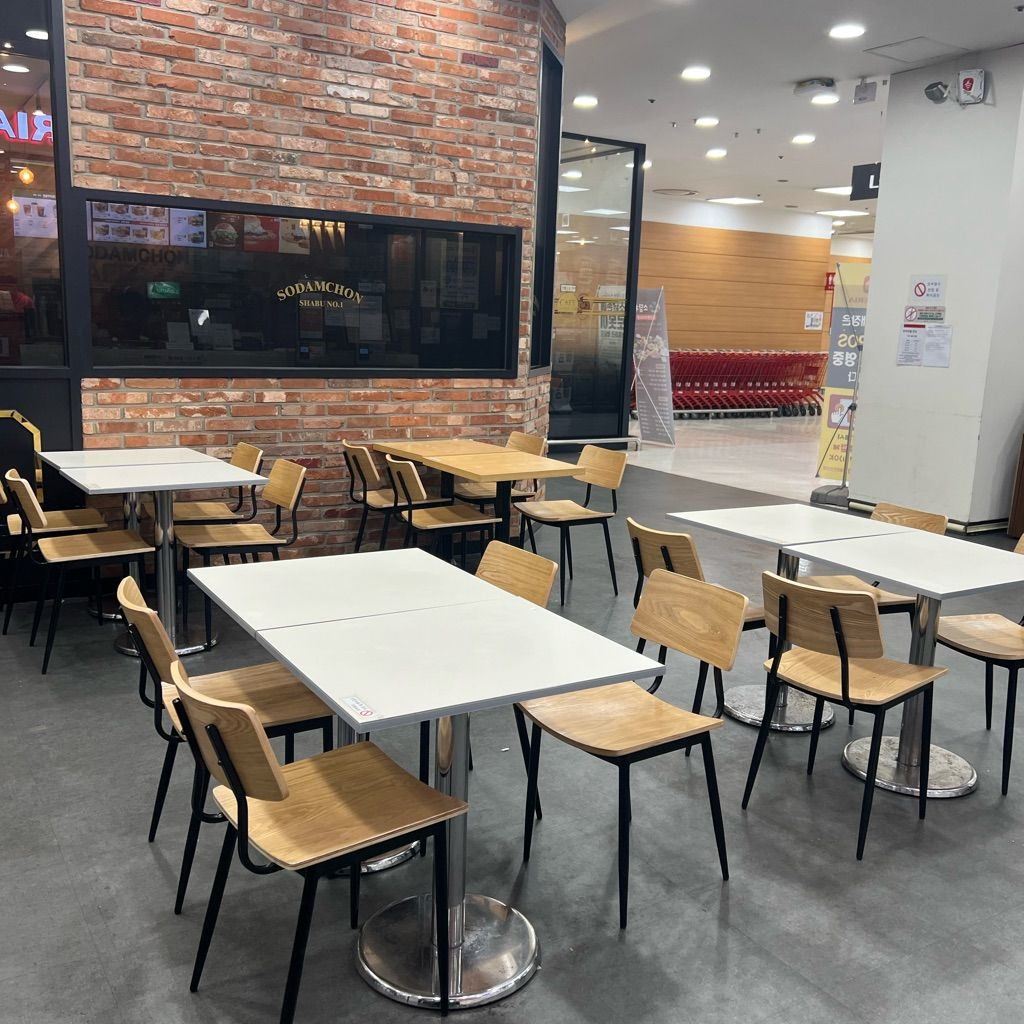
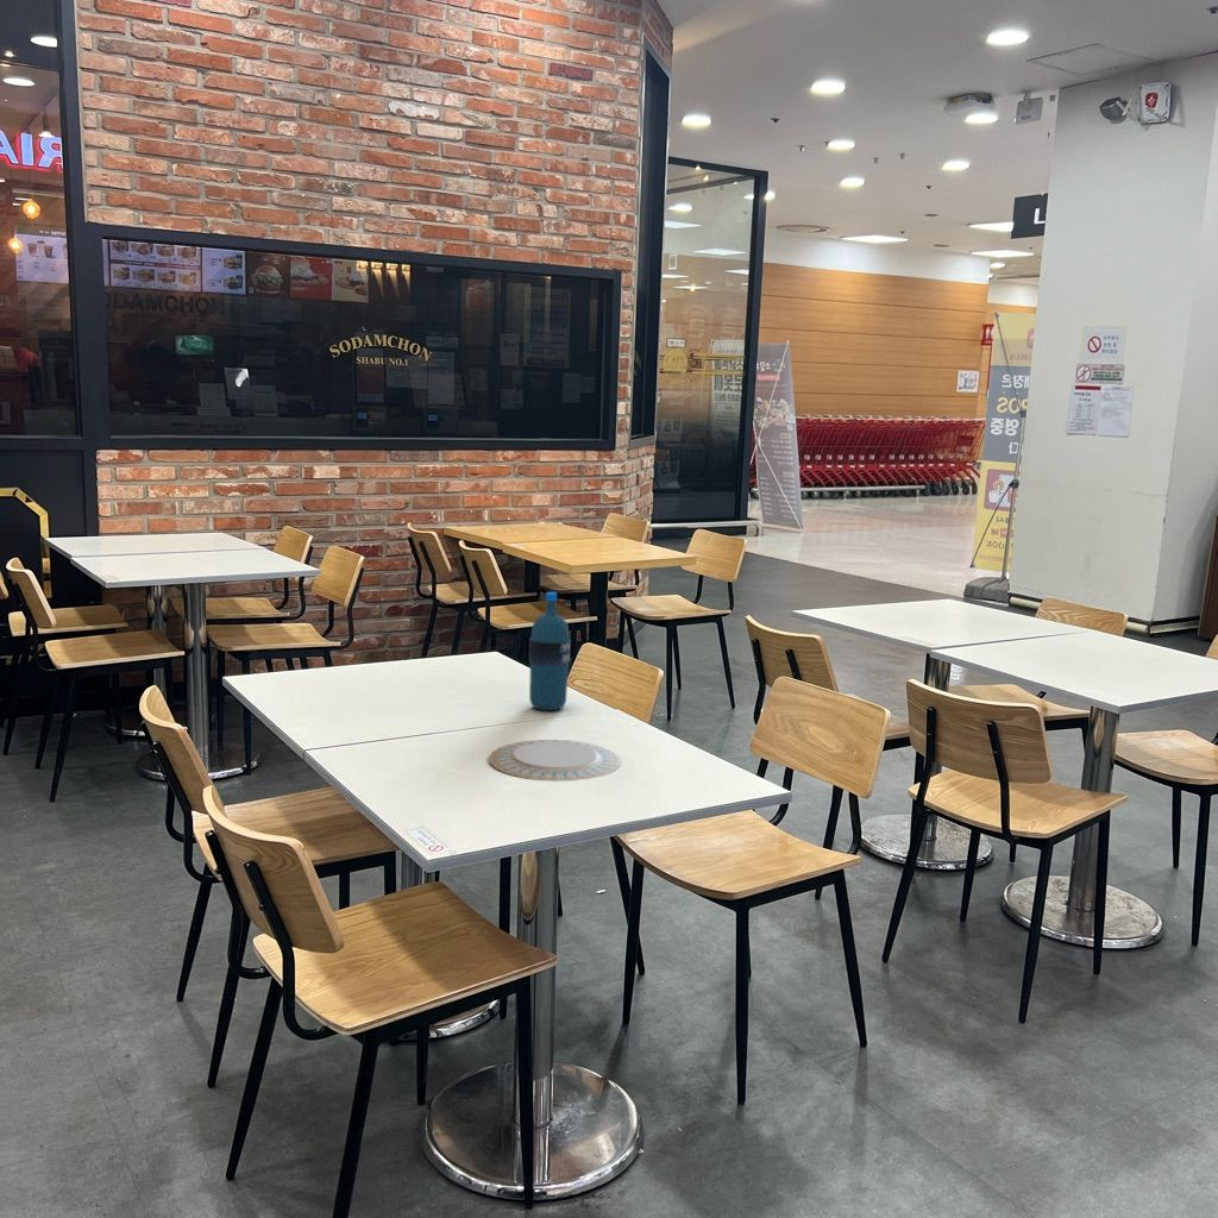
+ water bottle (550, 651)
+ chinaware (554, 756)
